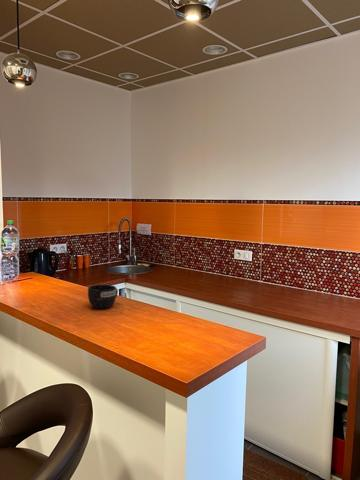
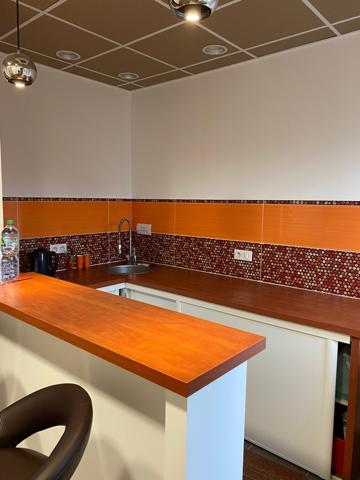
- mug (105, 295)
